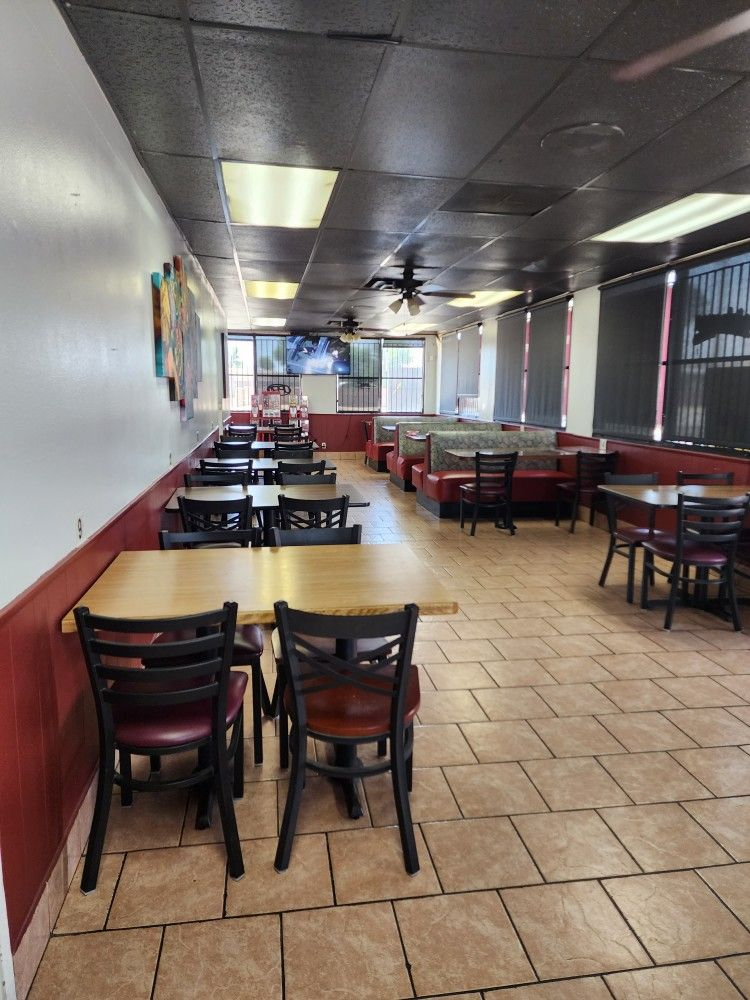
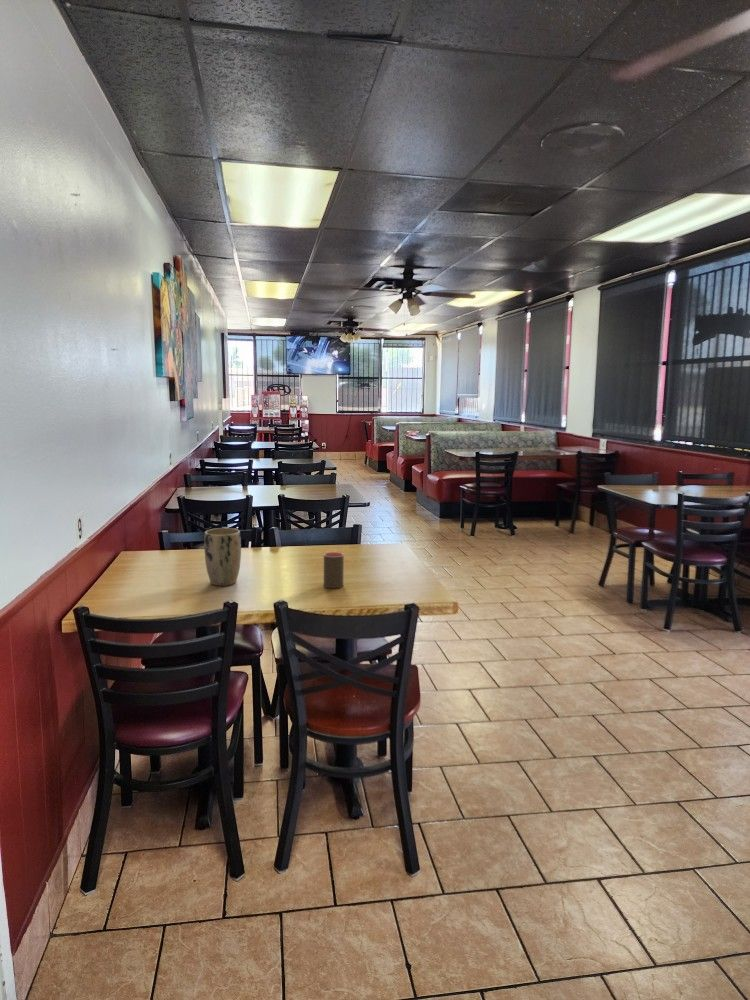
+ plant pot (222, 557)
+ cup (333, 570)
